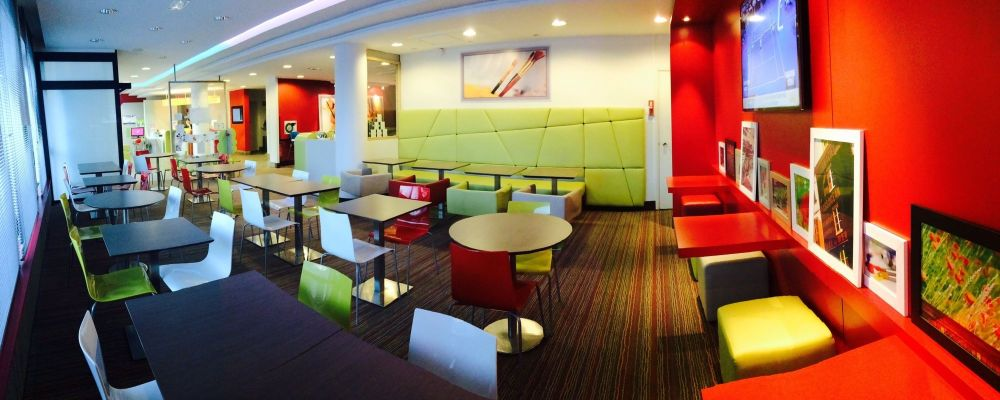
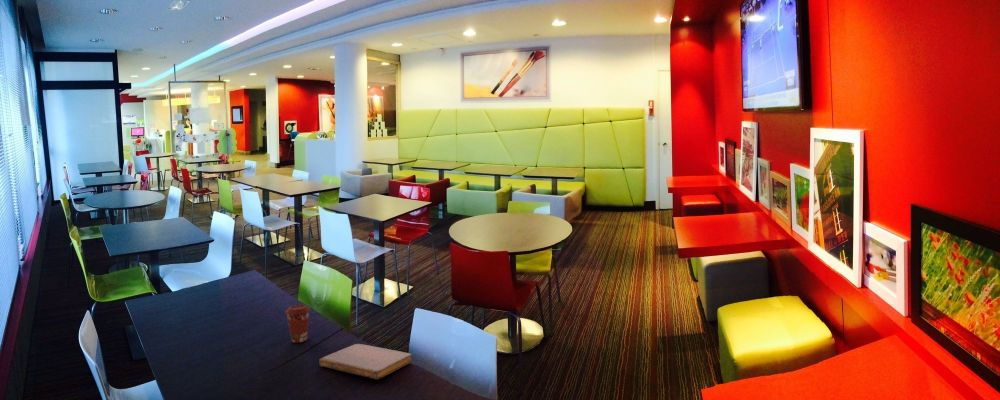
+ coffee cup (298, 323)
+ notebook (366, 360)
